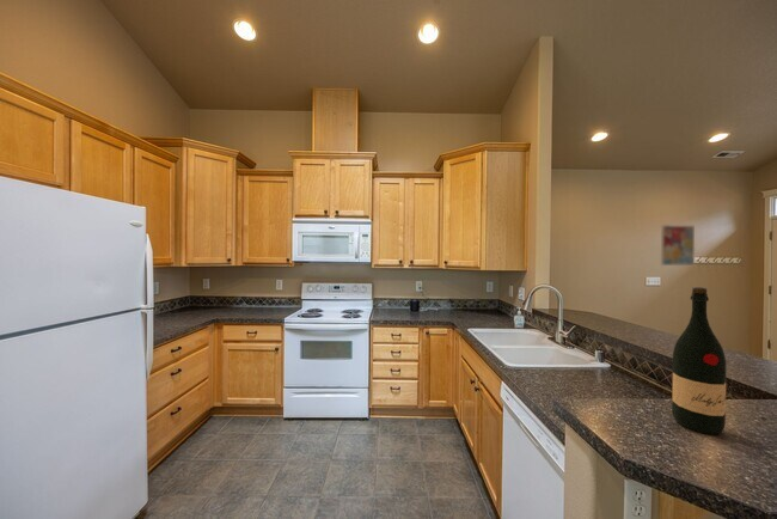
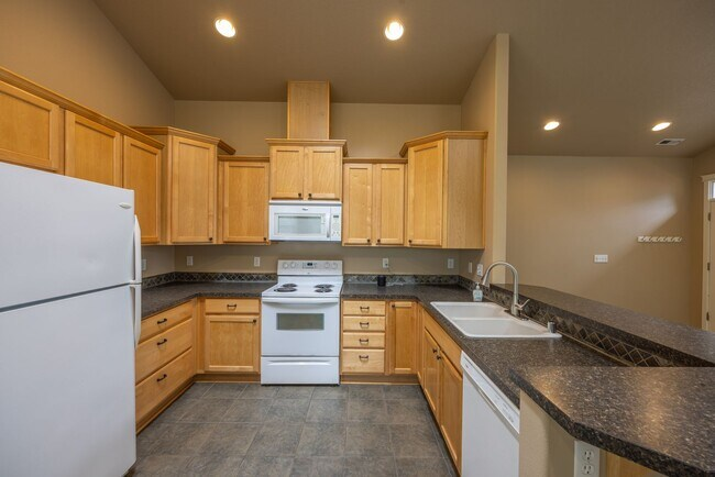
- wall art (677, 245)
- wine bottle (698, 356)
